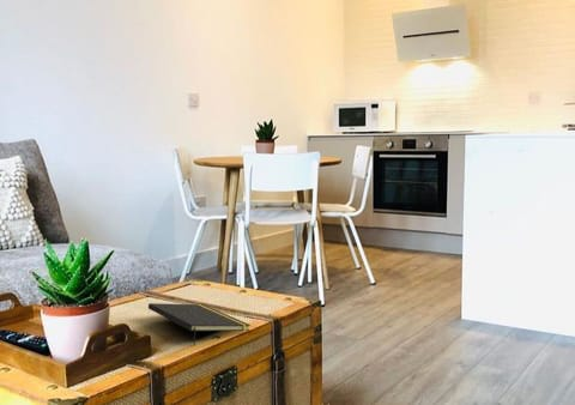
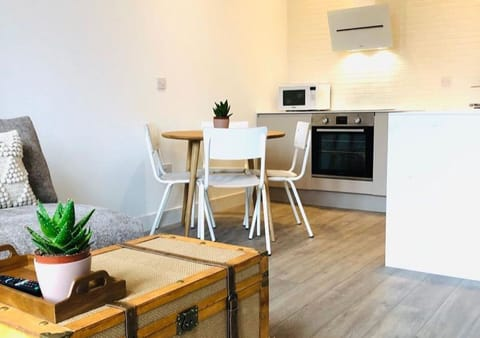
- notepad (198, 316)
